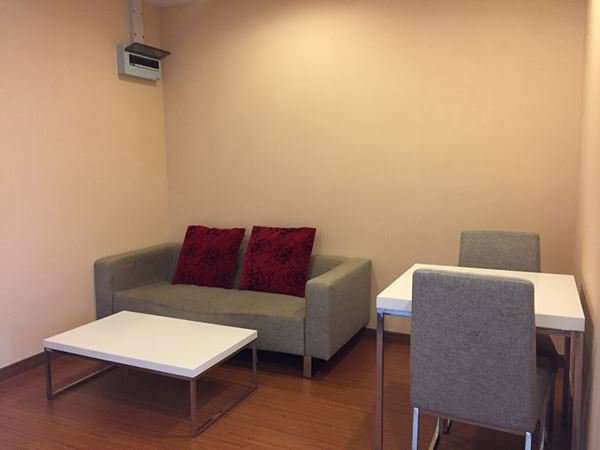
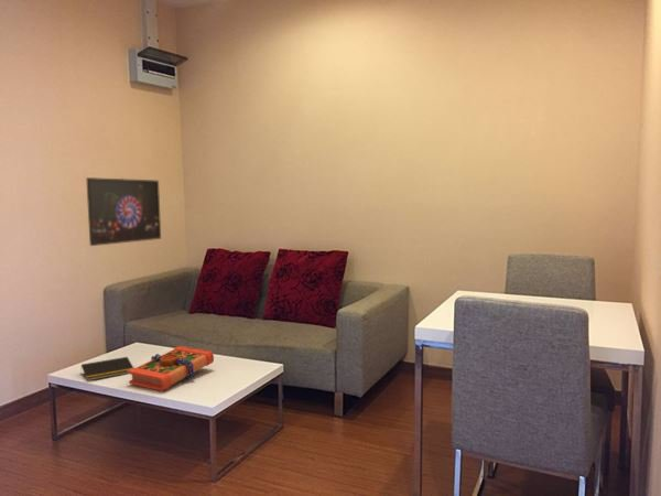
+ book (172, 366)
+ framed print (127, 211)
+ notepad (108, 368)
